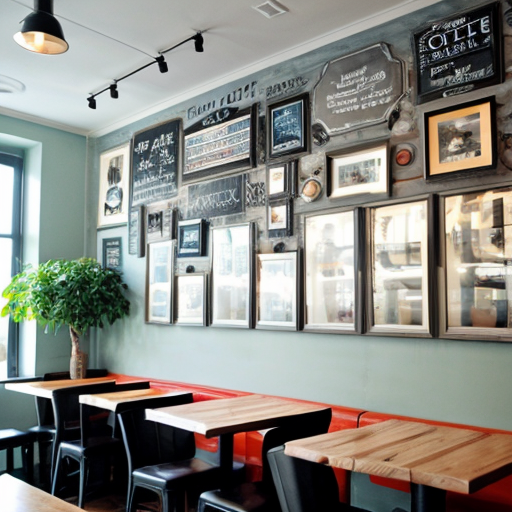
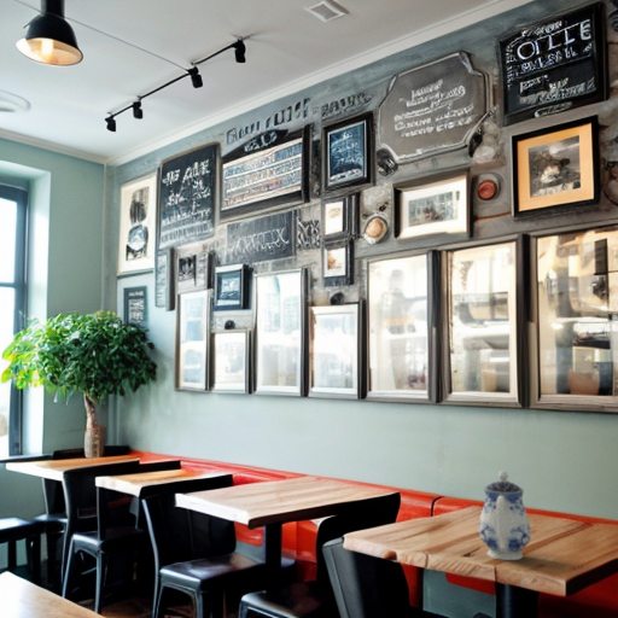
+ teapot (503, 512)
